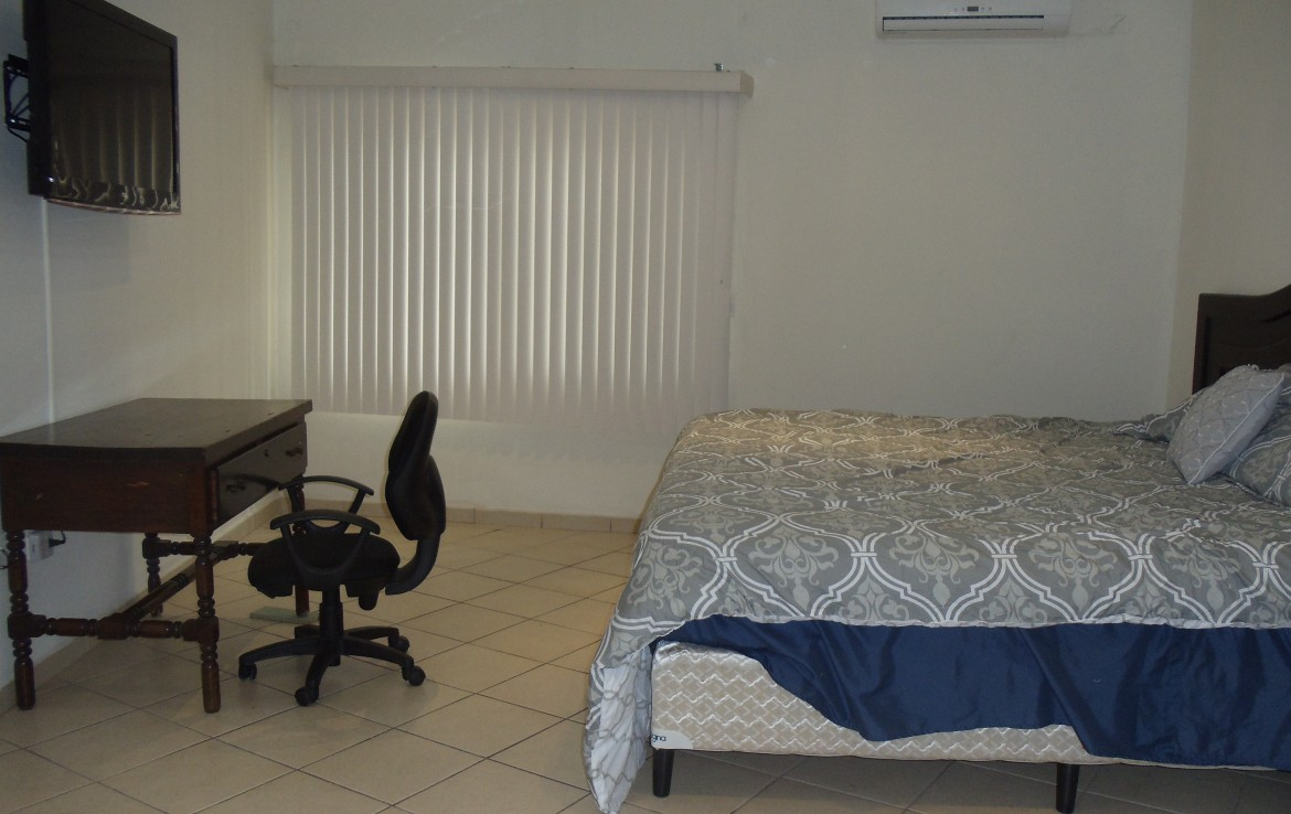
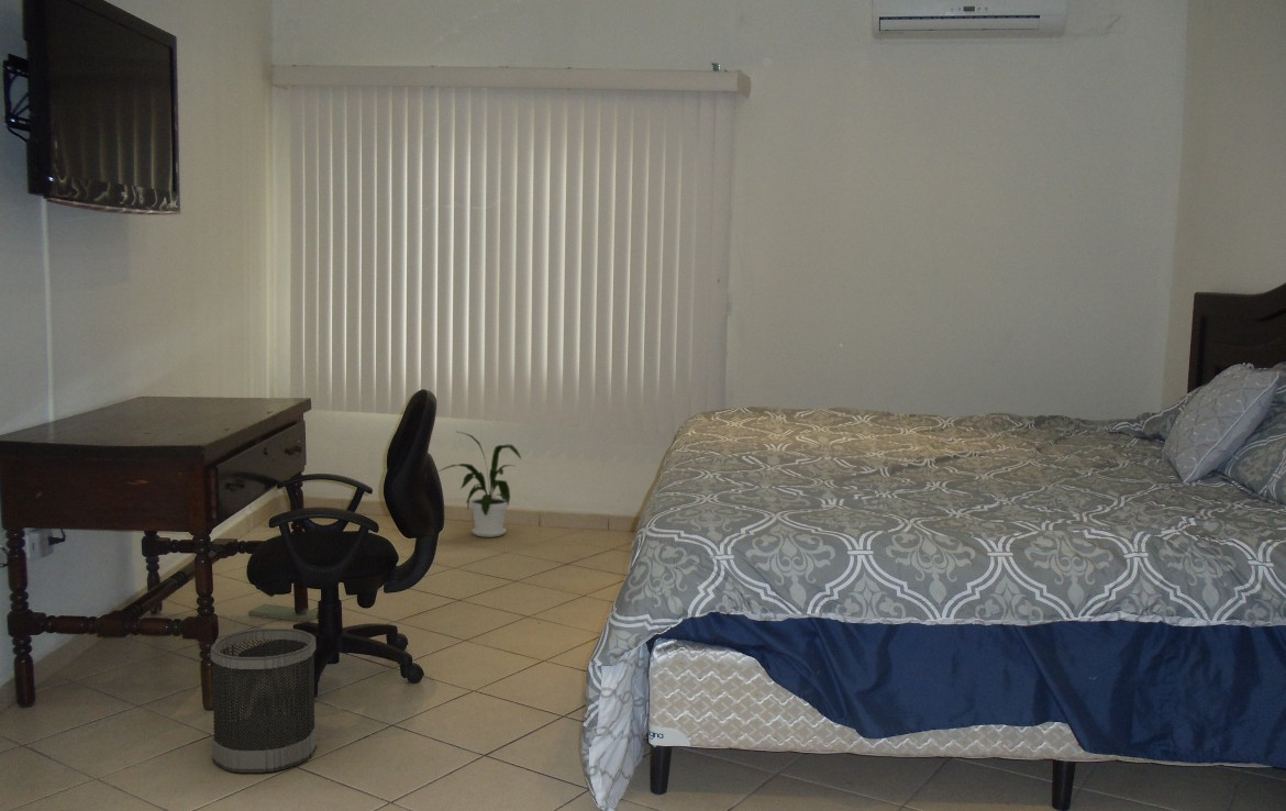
+ house plant (485, 484)
+ wastebasket (264, 698)
